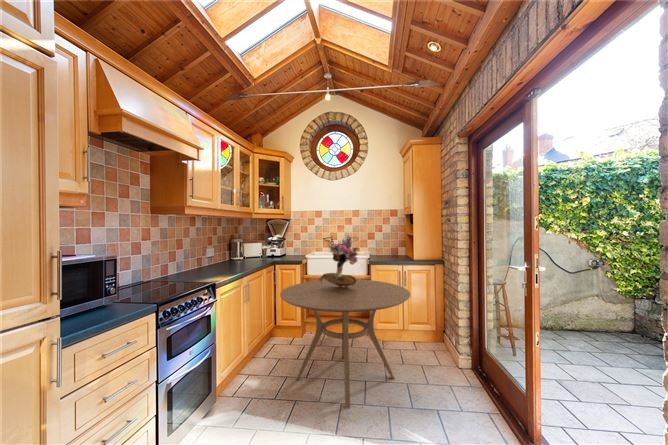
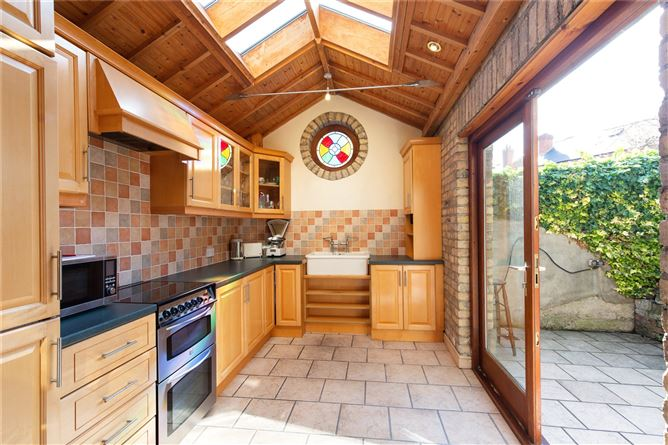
- dining table (345, 334)
- bouquet (340, 263)
